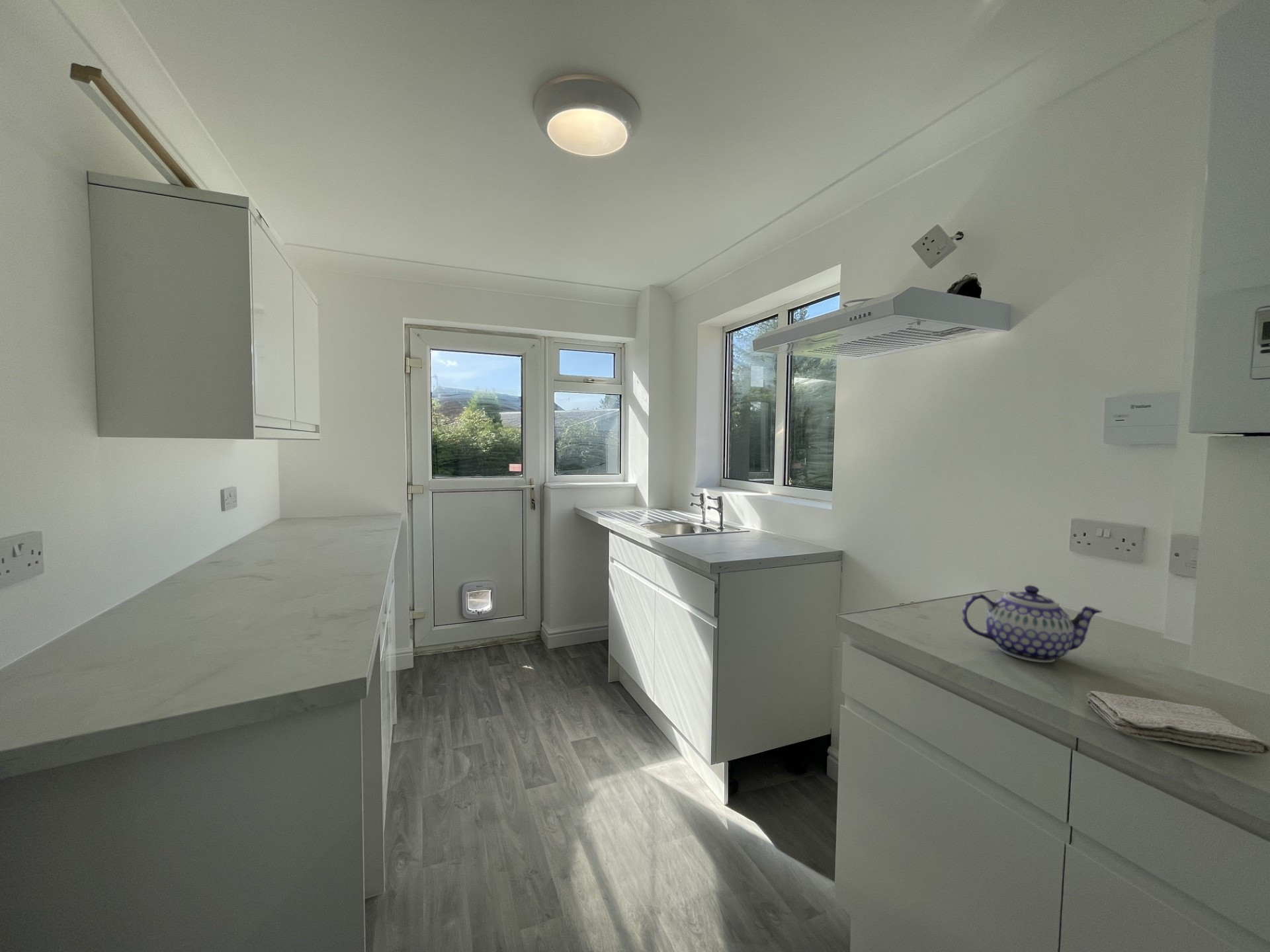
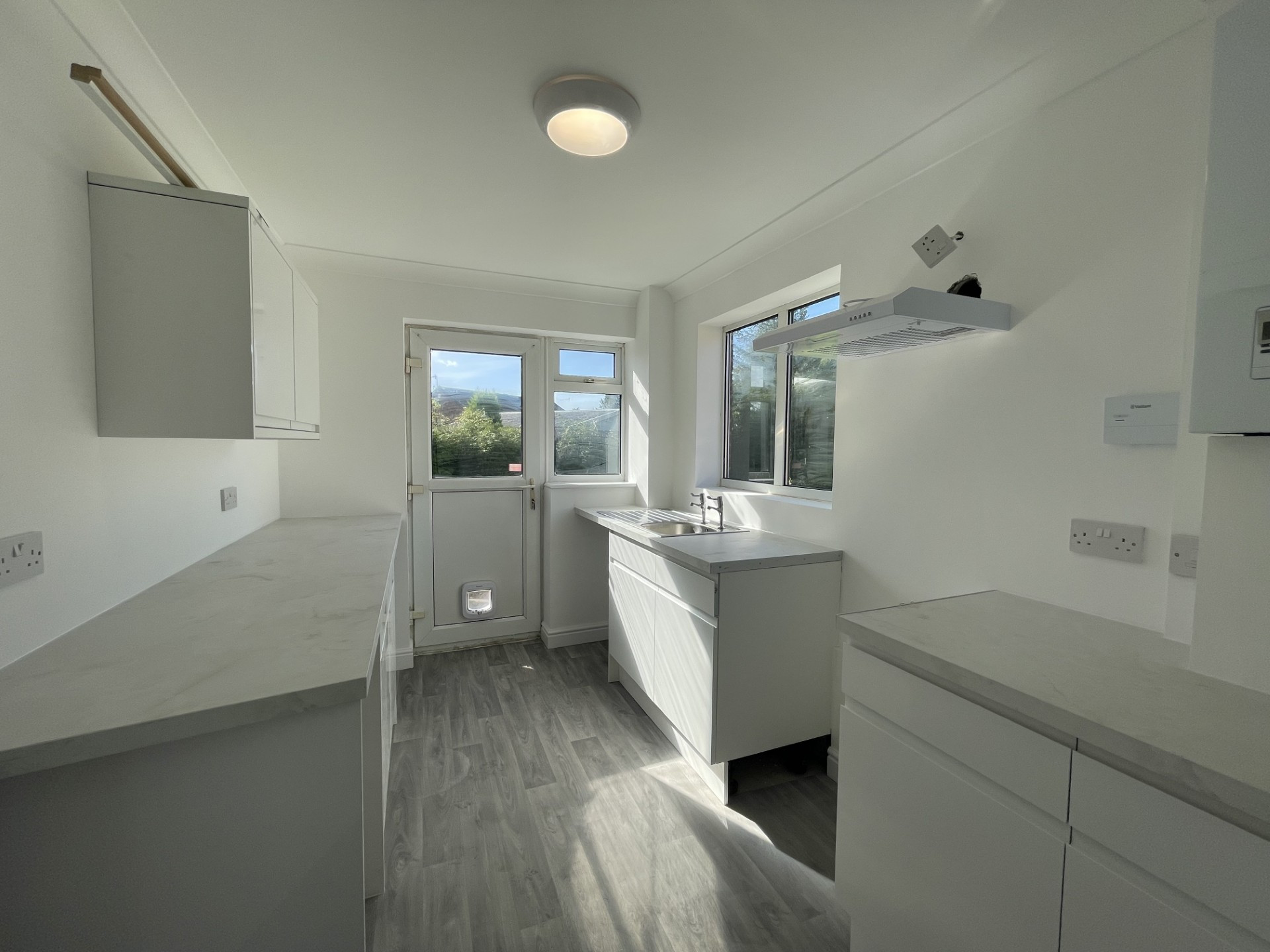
- washcloth (1167, 719)
- teapot (1029, 619)
